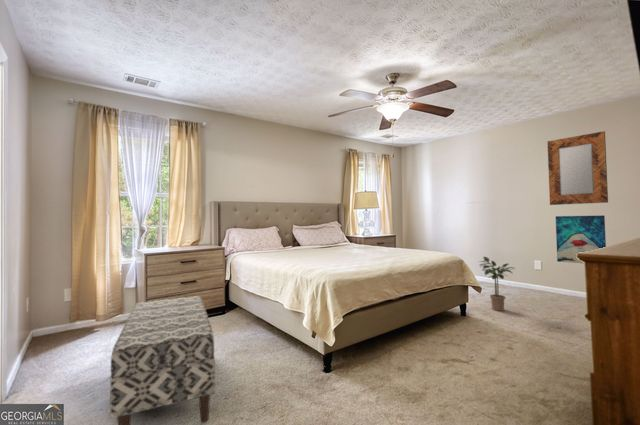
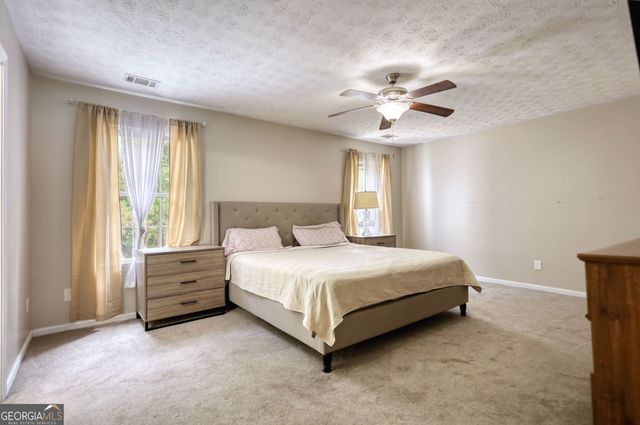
- bench (168, 351)
- wall art (579, 239)
- home mirror (575, 170)
- potted plant (495, 283)
